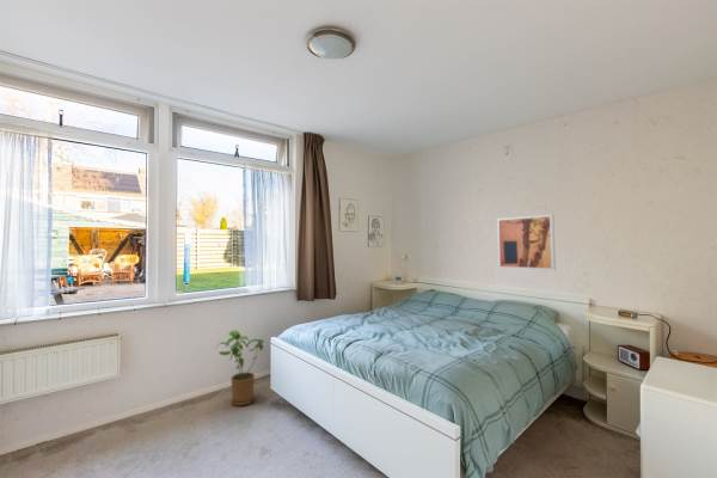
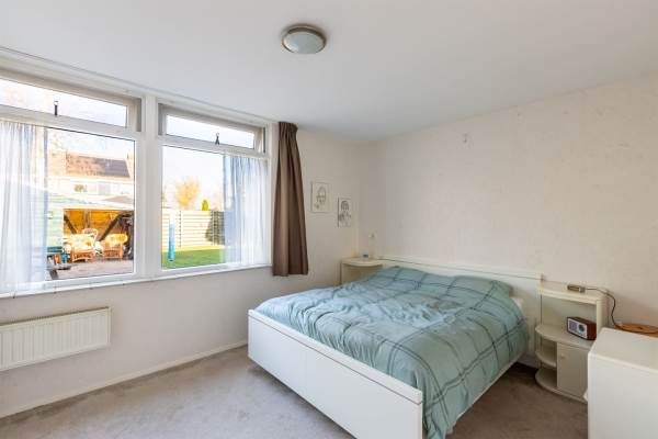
- house plant (238, 364)
- wall art (523, 243)
